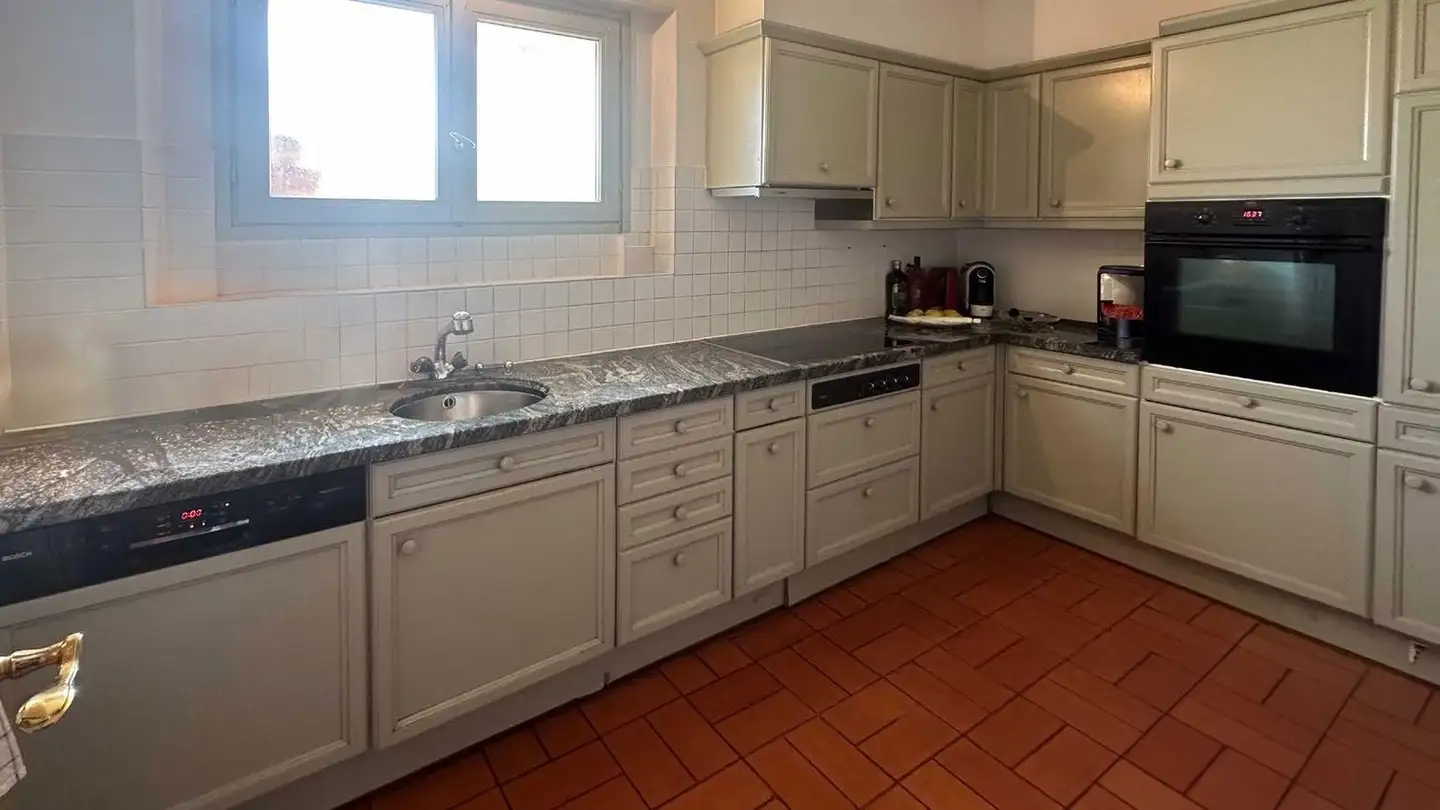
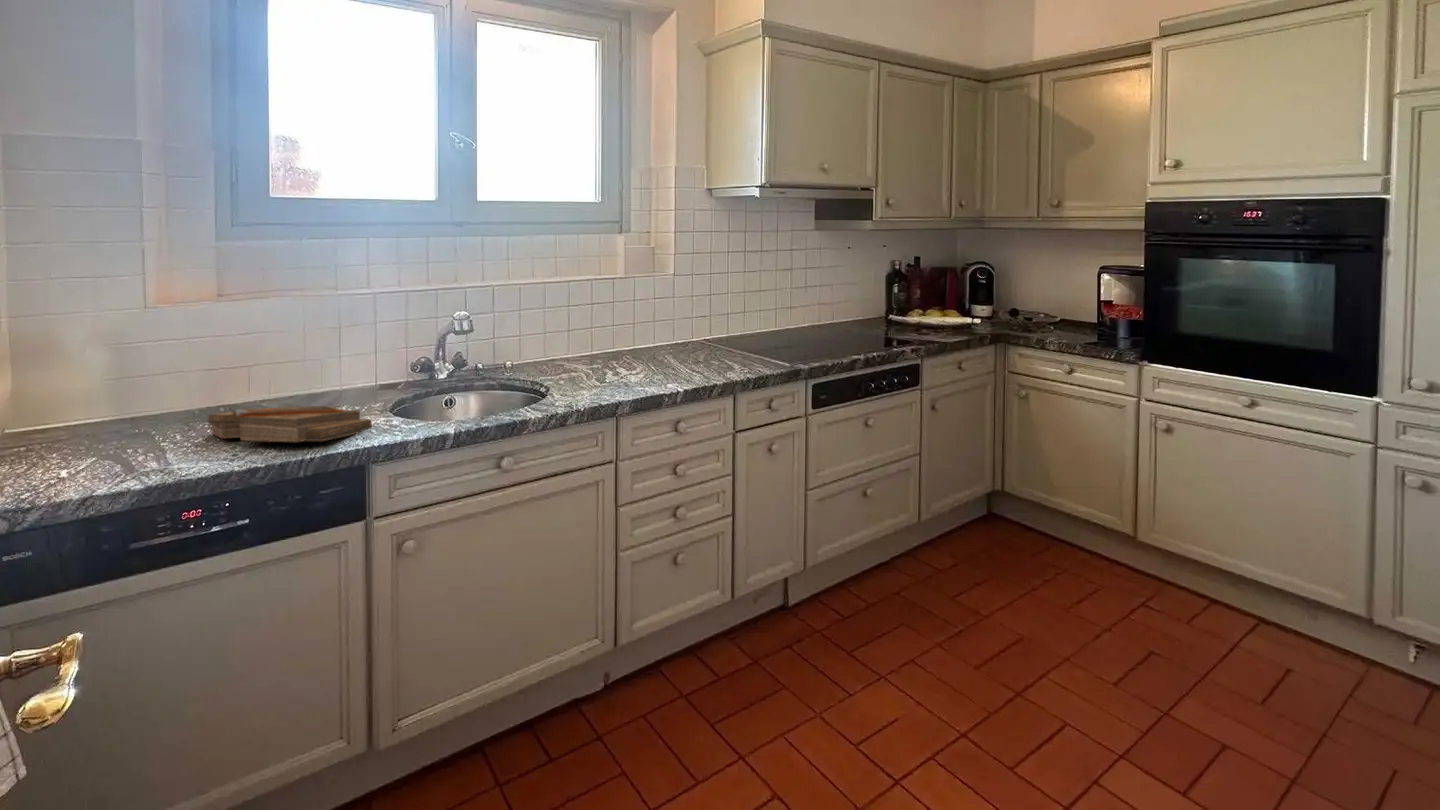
+ clipboard (293, 419)
